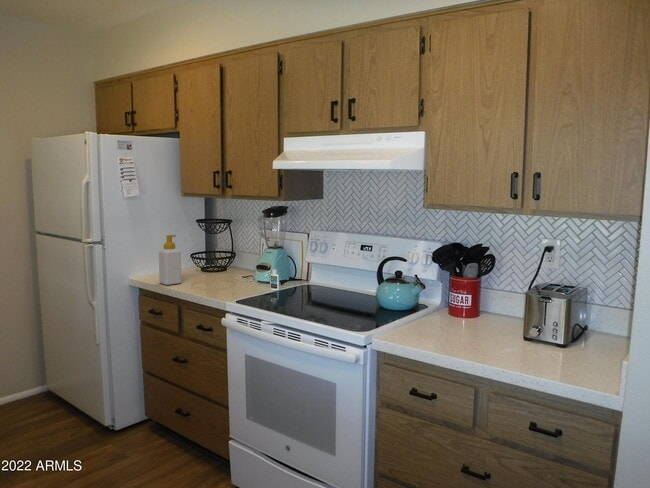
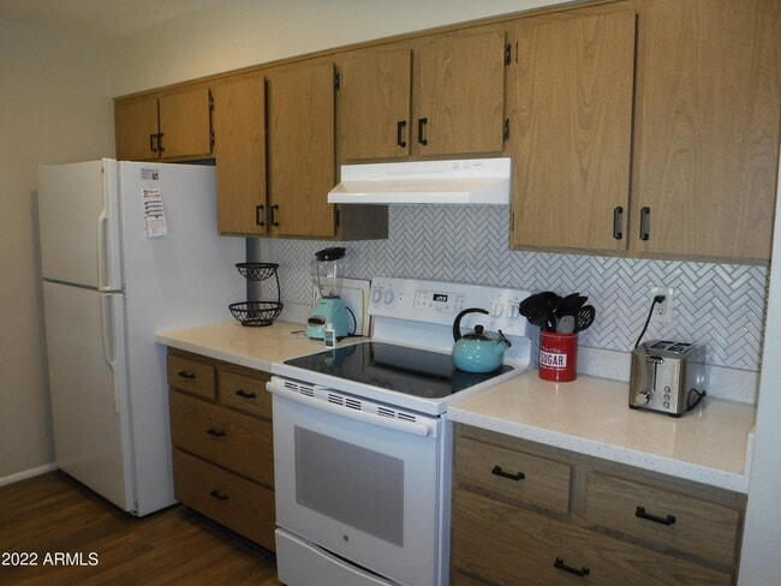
- soap bottle (169, 259)
